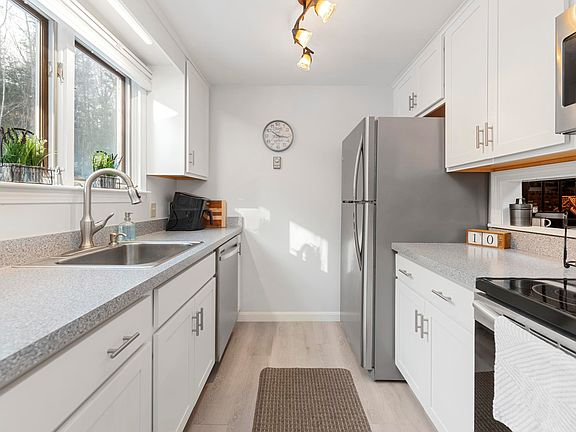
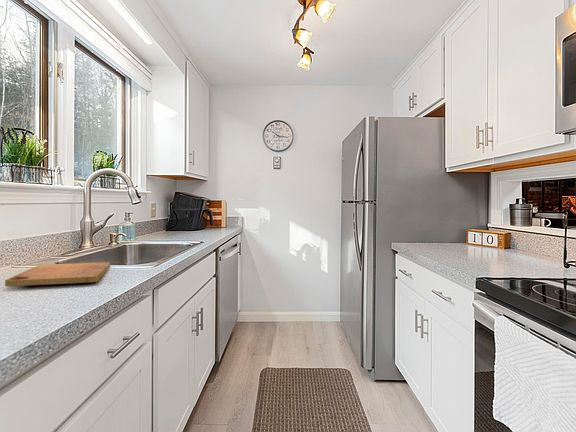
+ cutting board (65, 272)
